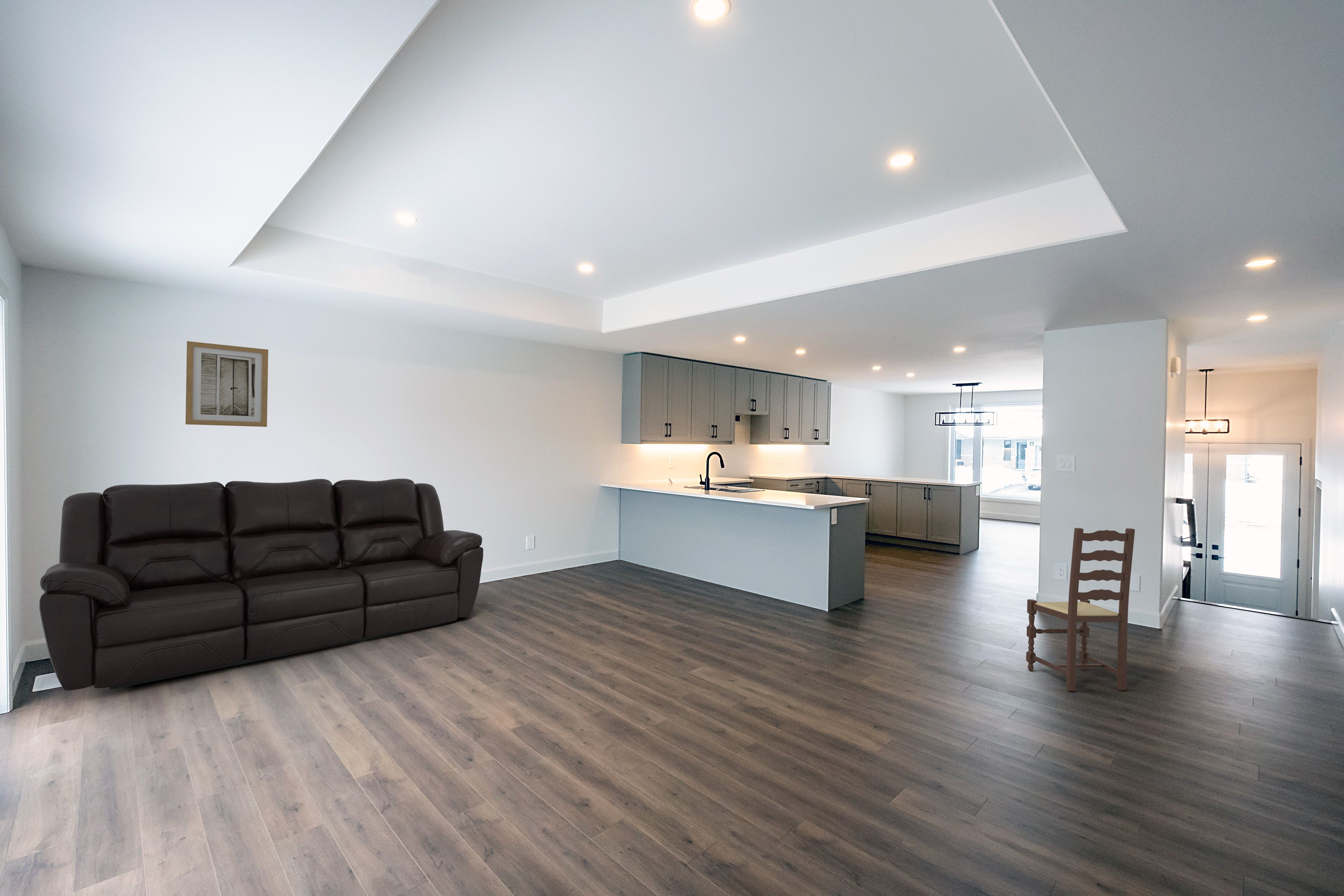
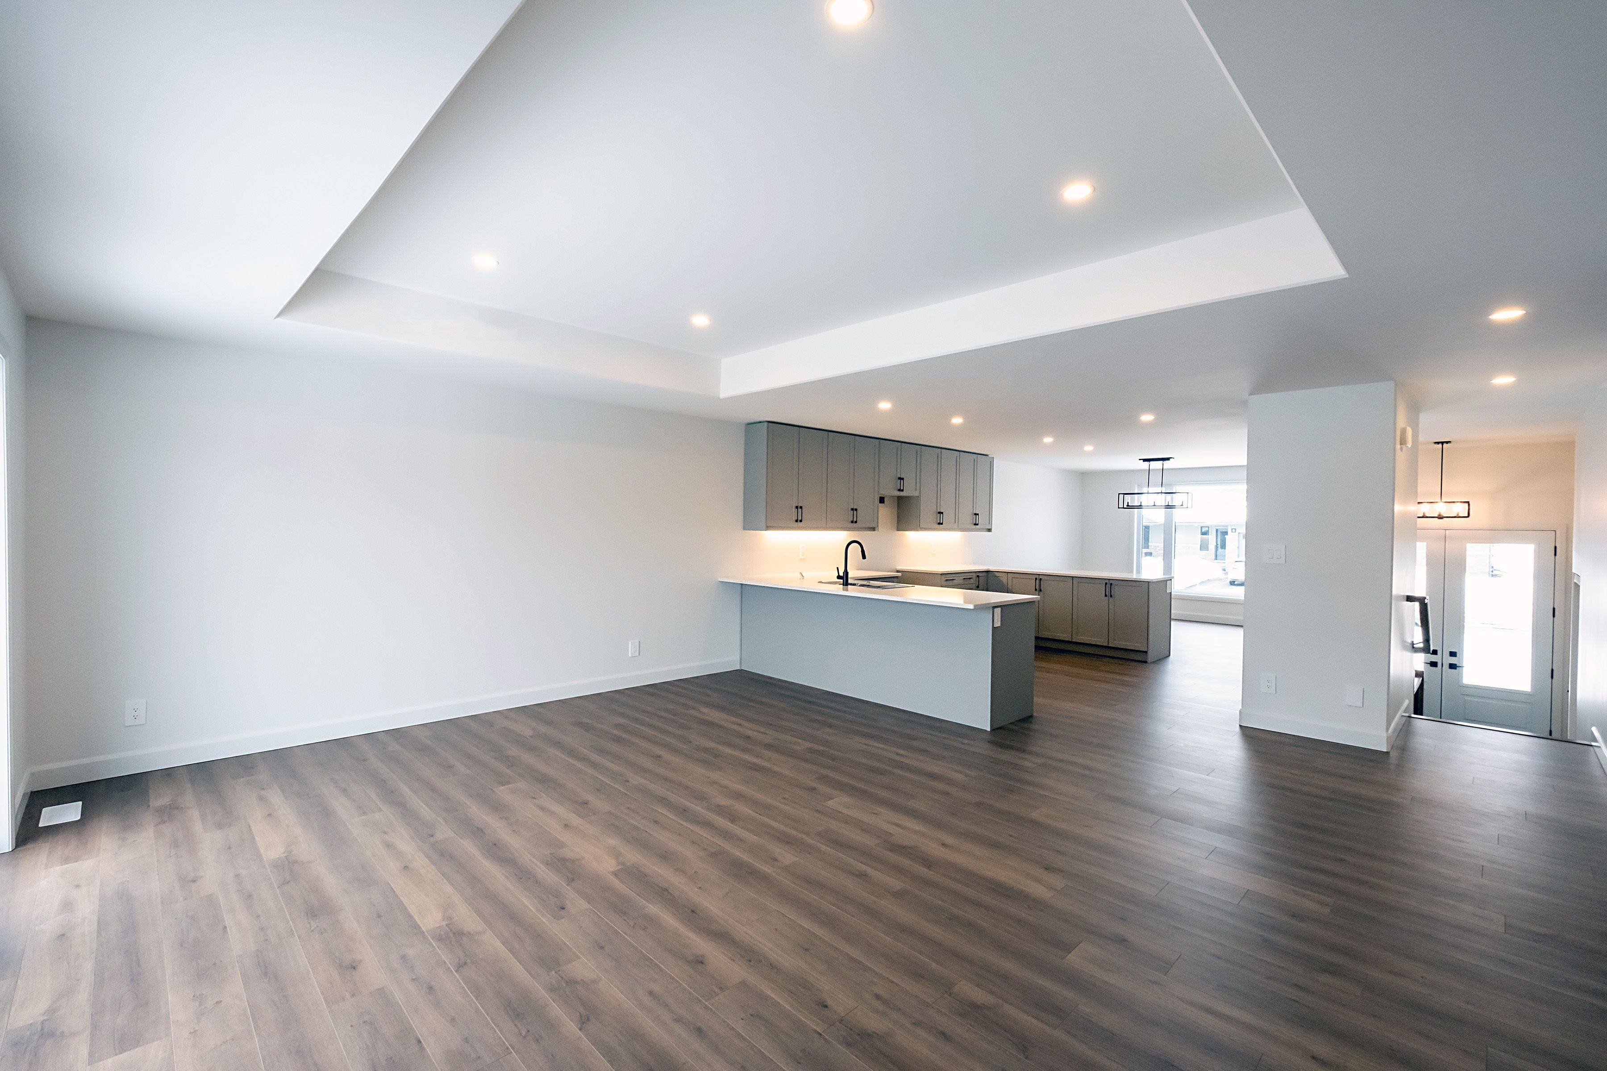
- sofa (293, 559)
- wall art (228, 385)
- dining chair (1078, 602)
